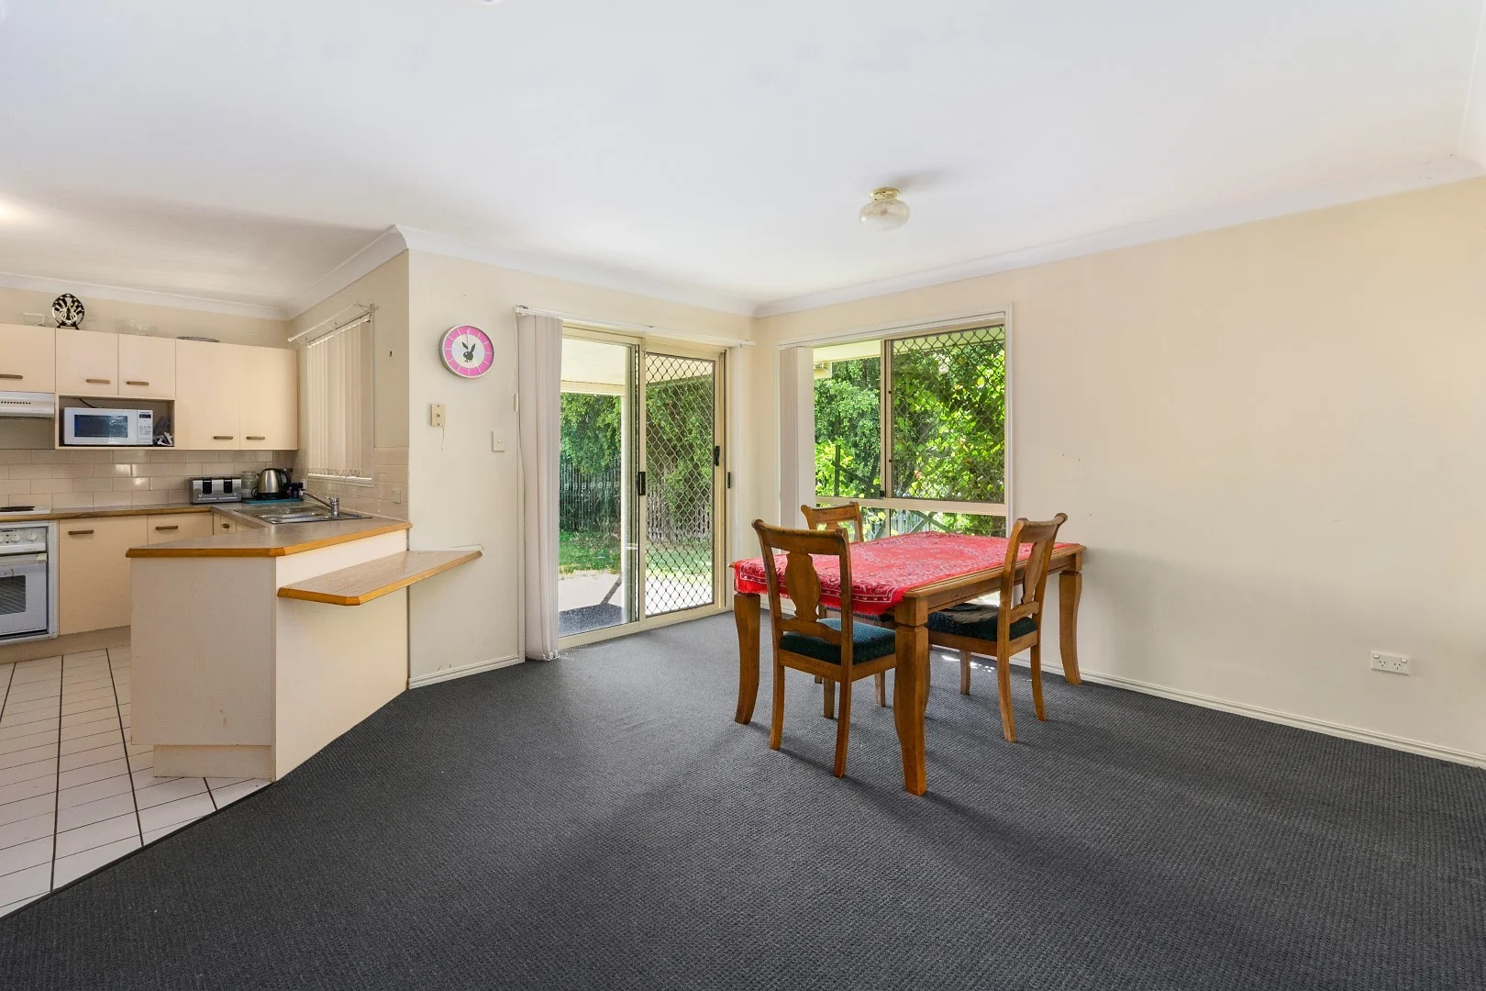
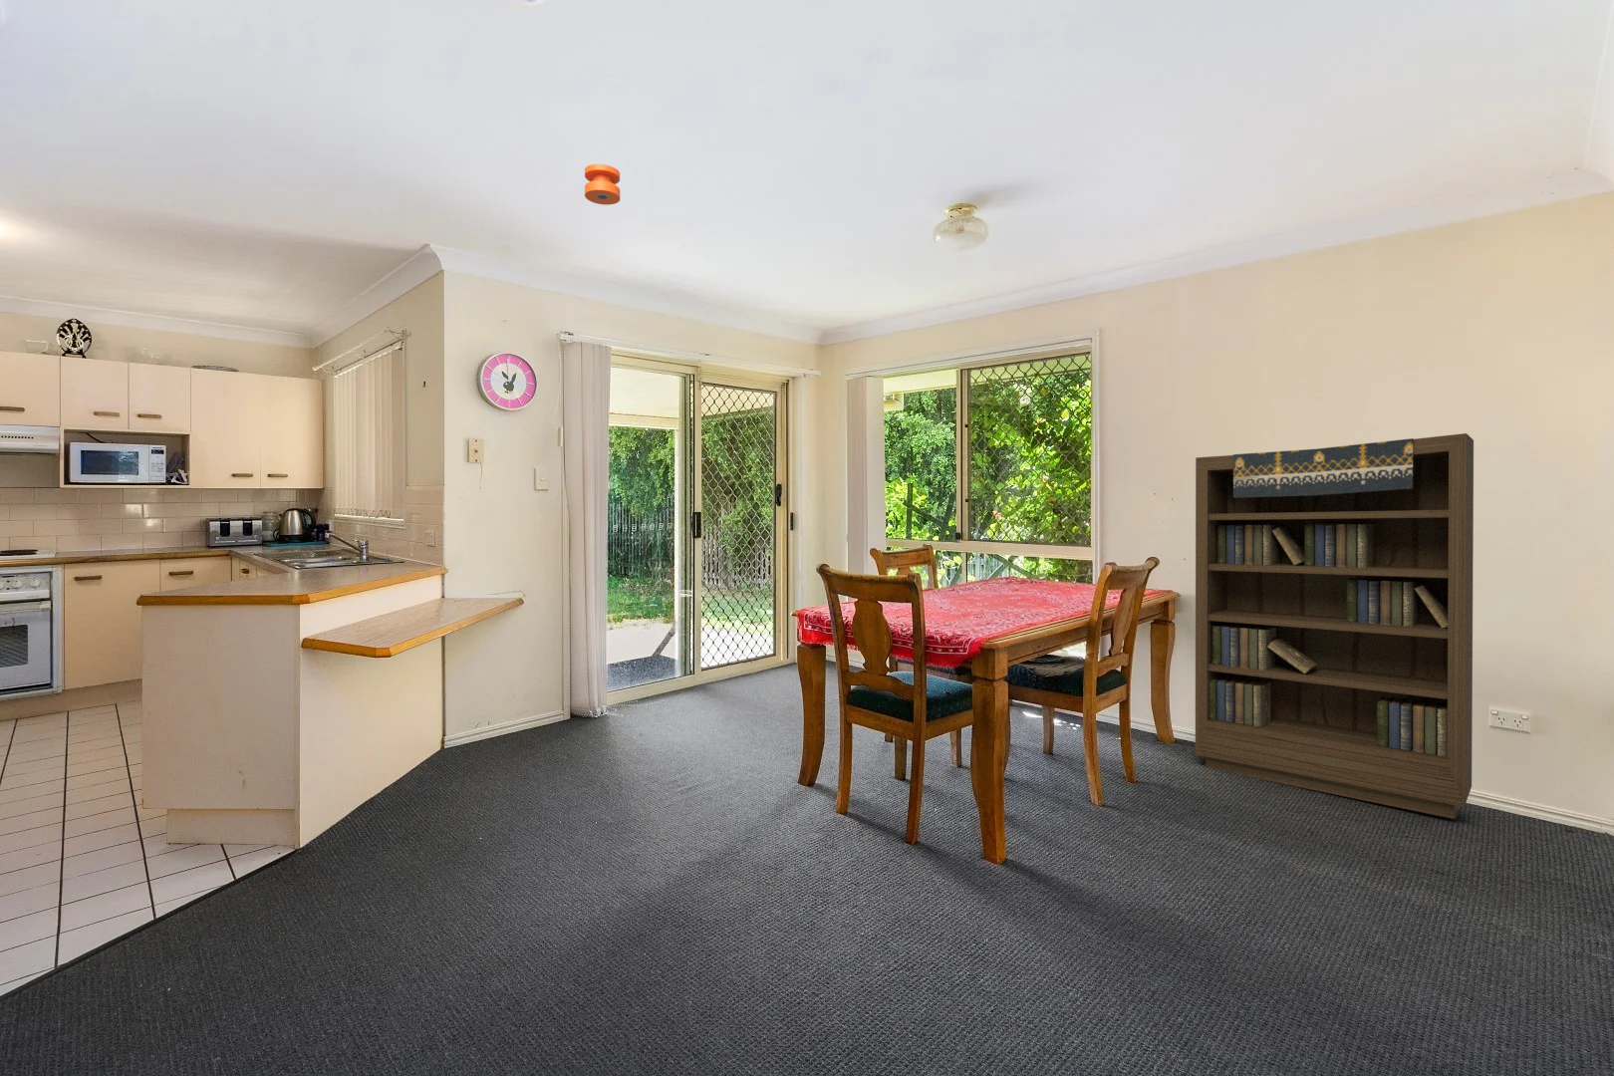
+ bookcase (1325, 616)
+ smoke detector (602, 184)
